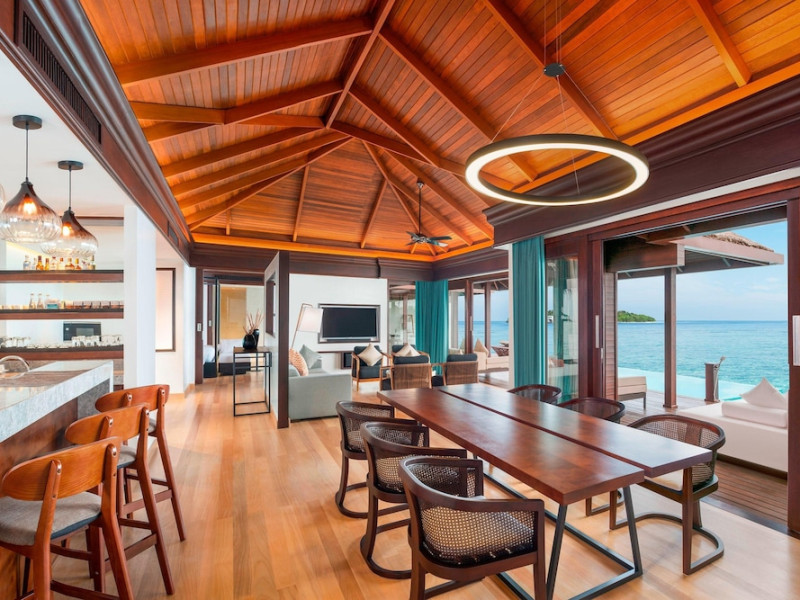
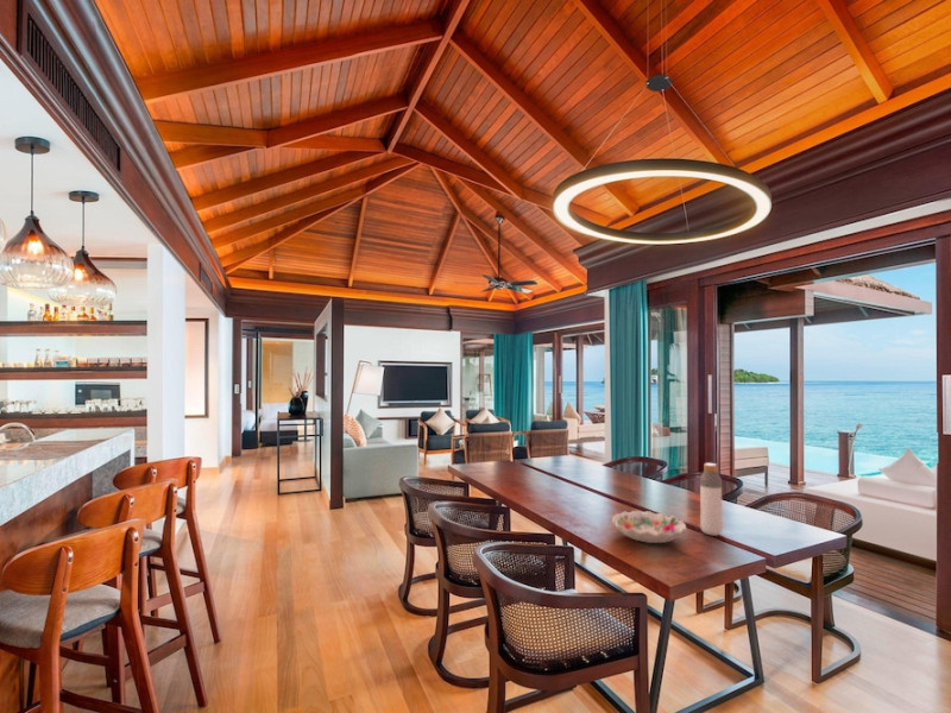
+ bottle (711, 498)
+ decorative bowl (648, 529)
